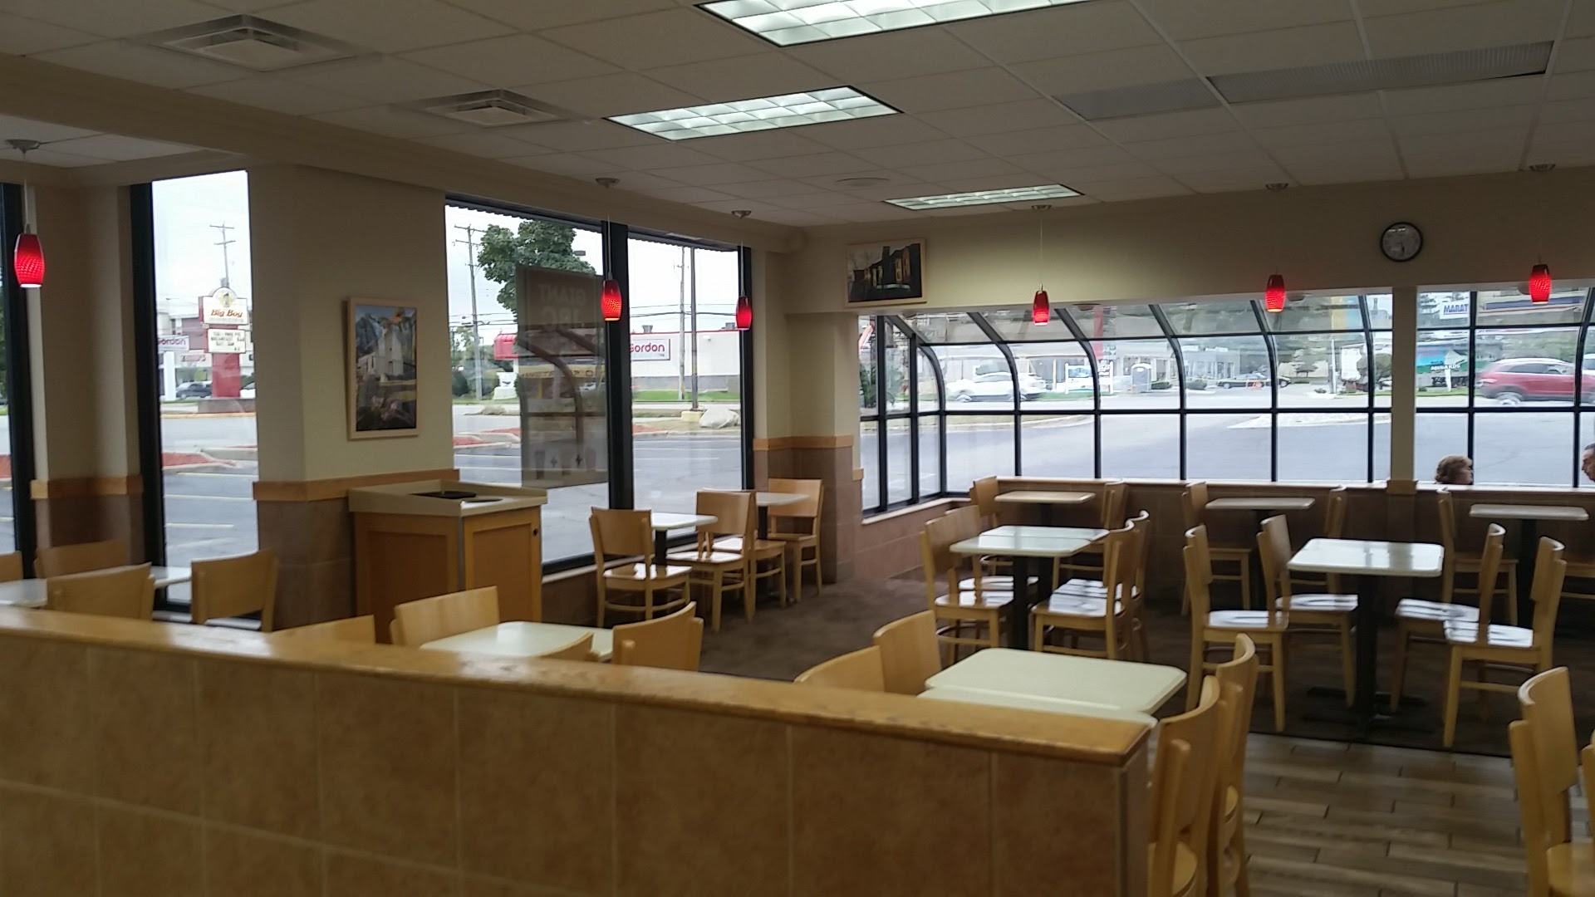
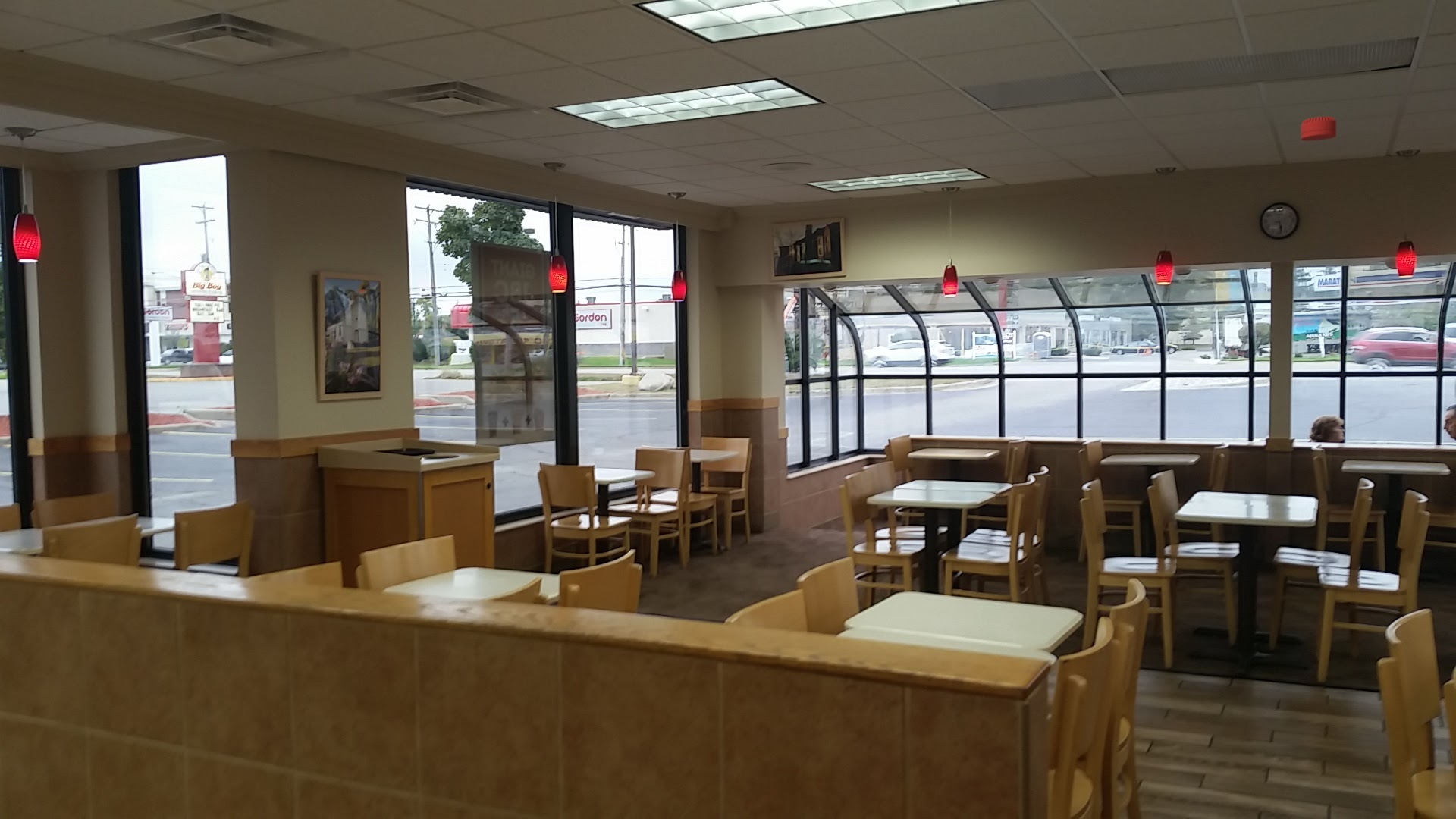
+ smoke detector (1318, 128)
